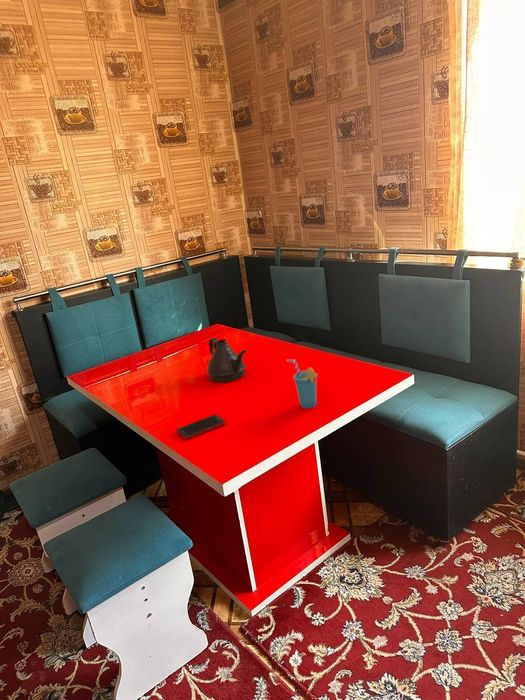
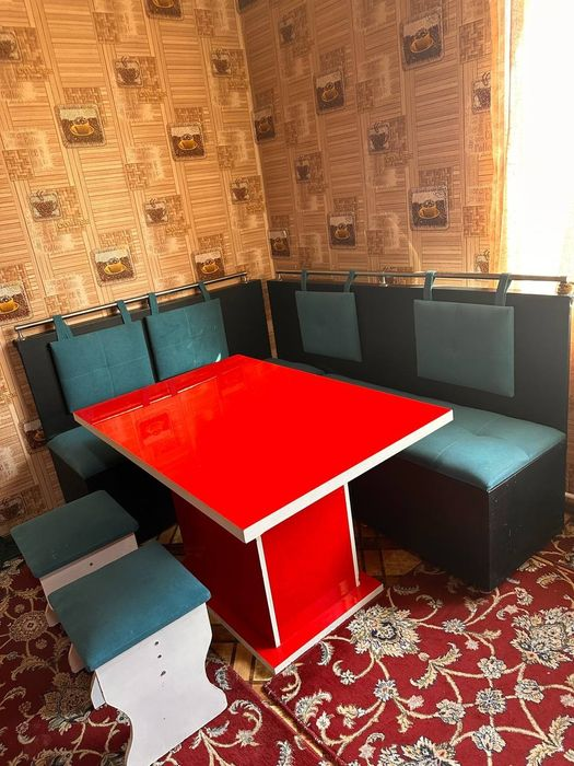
- teapot (228, 360)
- cell phone (200, 426)
- cup (304, 383)
